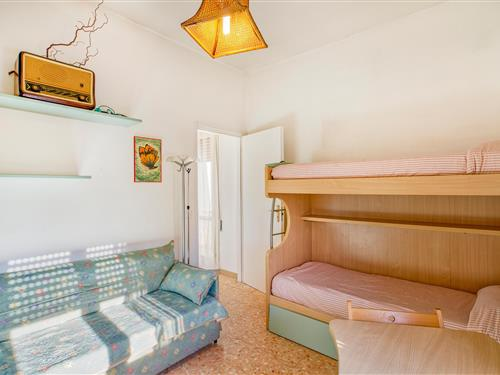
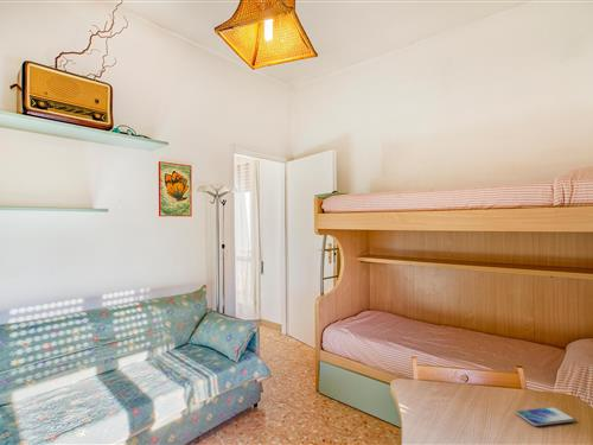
+ smartphone (544, 415)
